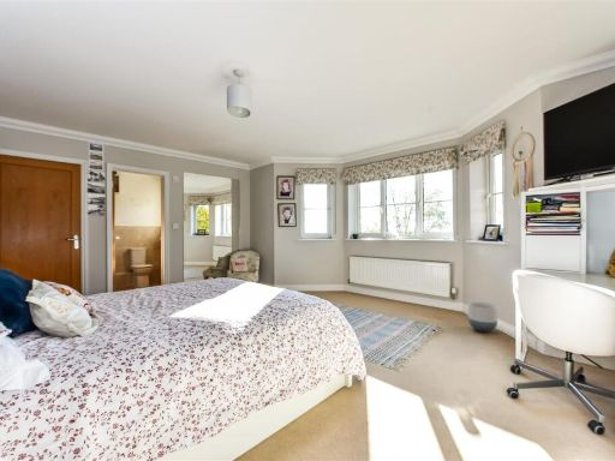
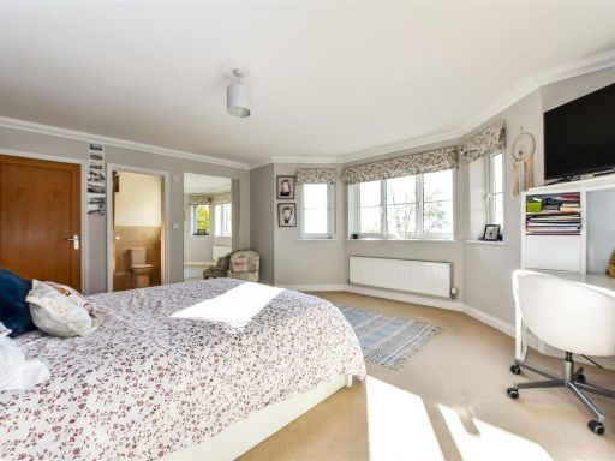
- planter (482, 317)
